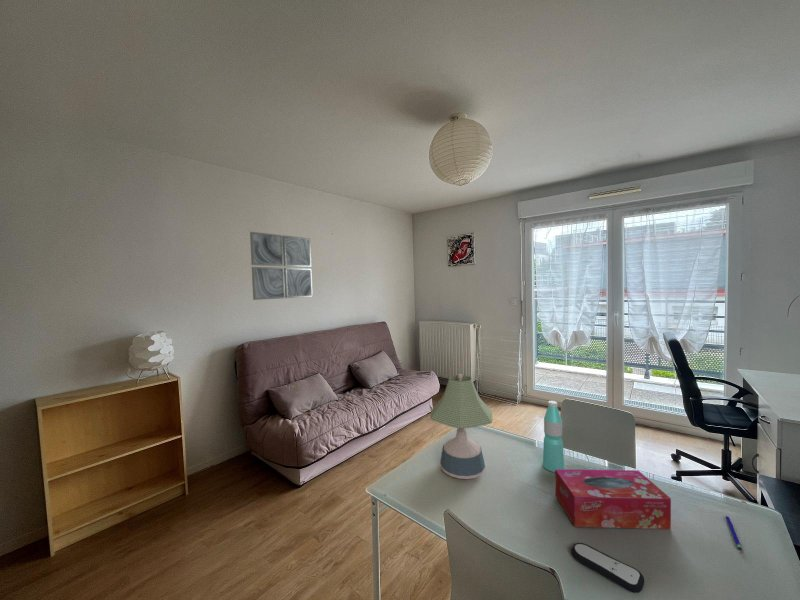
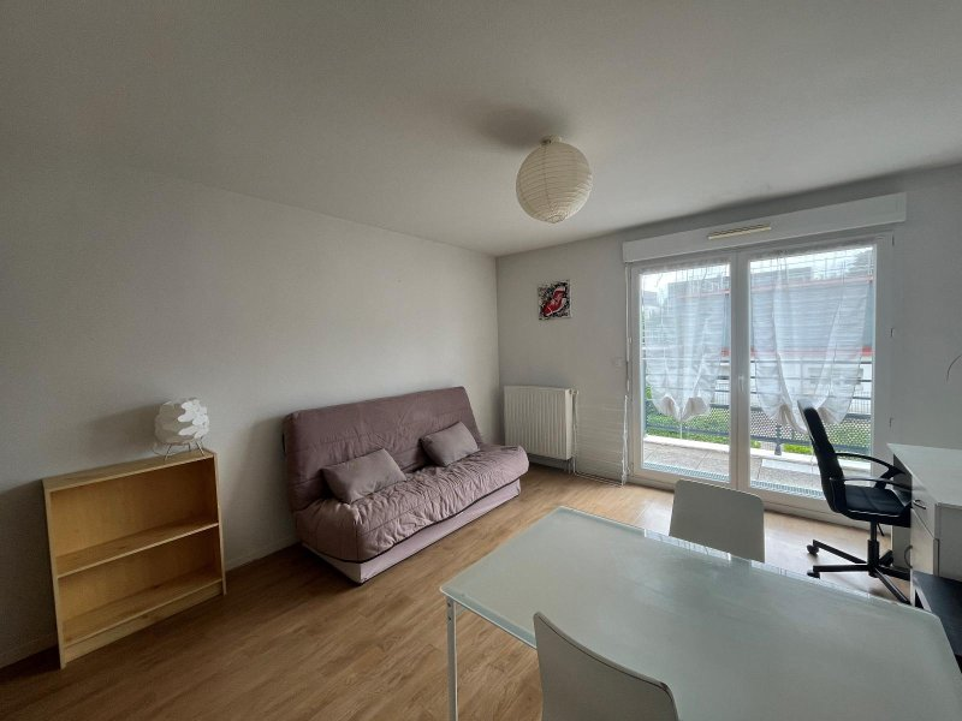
- remote control (605, 564)
- desk lamp (461, 422)
- tissue box (608, 496)
- water bottle (553, 434)
- wall art (283, 268)
- pen (733, 532)
